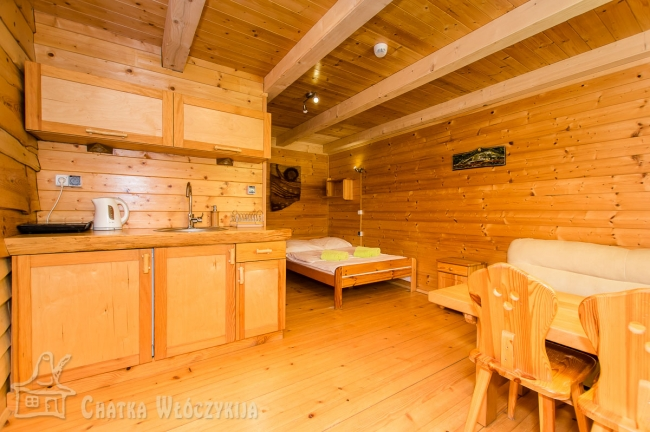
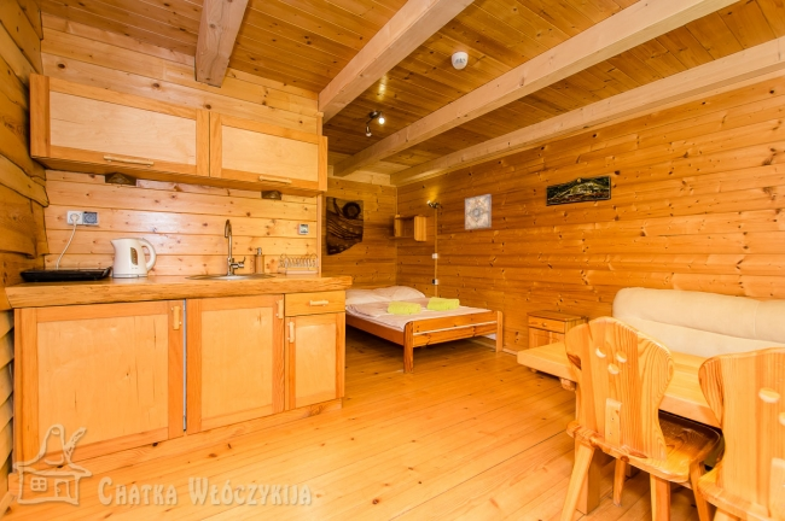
+ wall art (477, 212)
